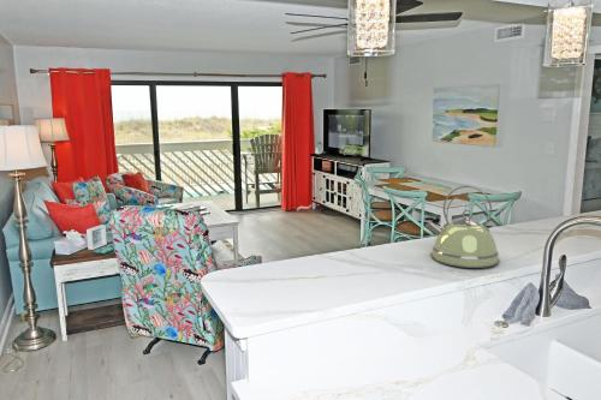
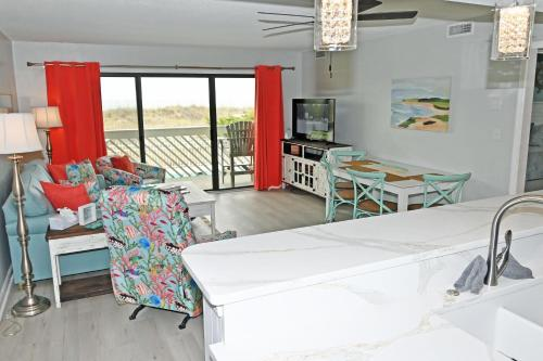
- kettle (462, 221)
